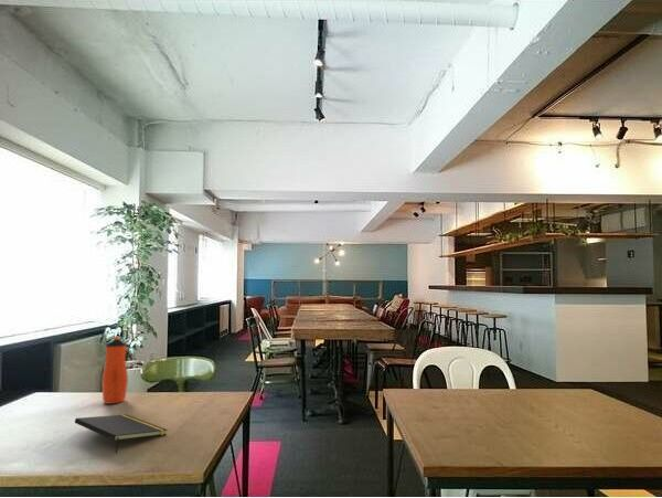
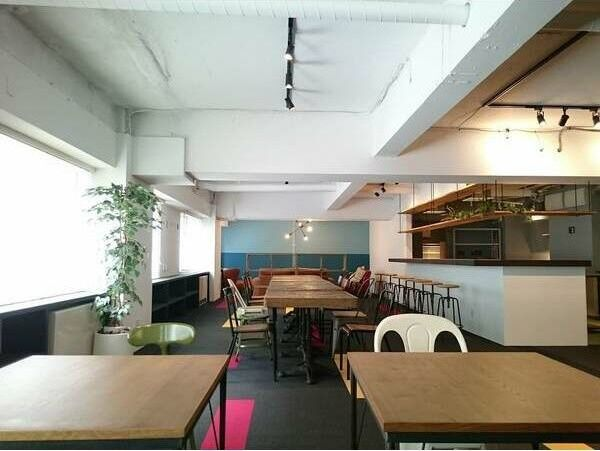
- notepad (120, 426)
- water bottle (115, 368)
